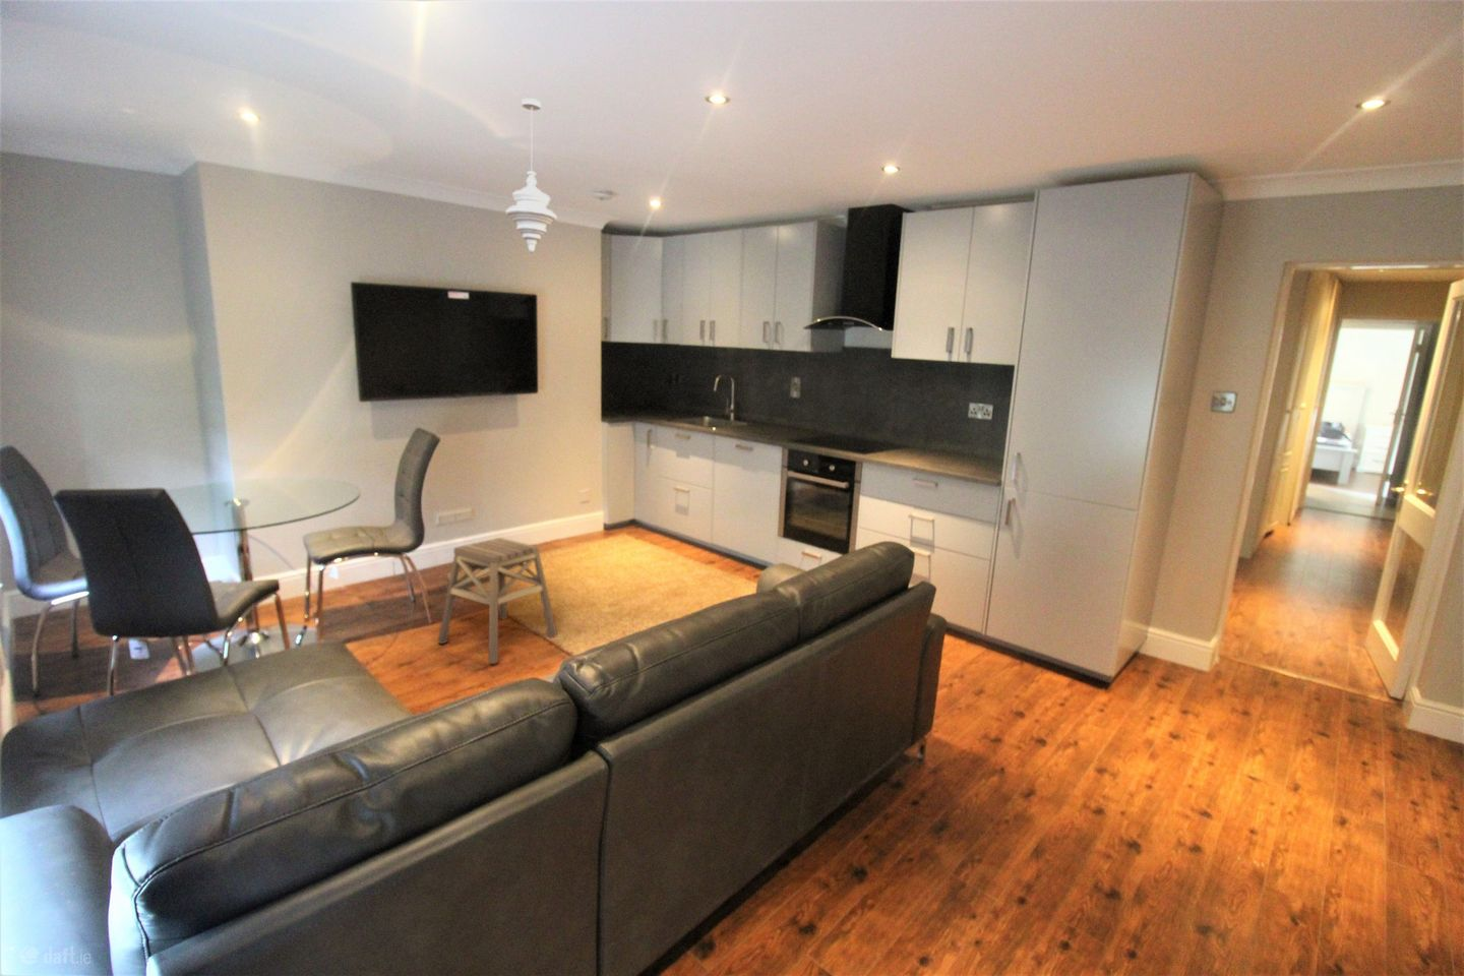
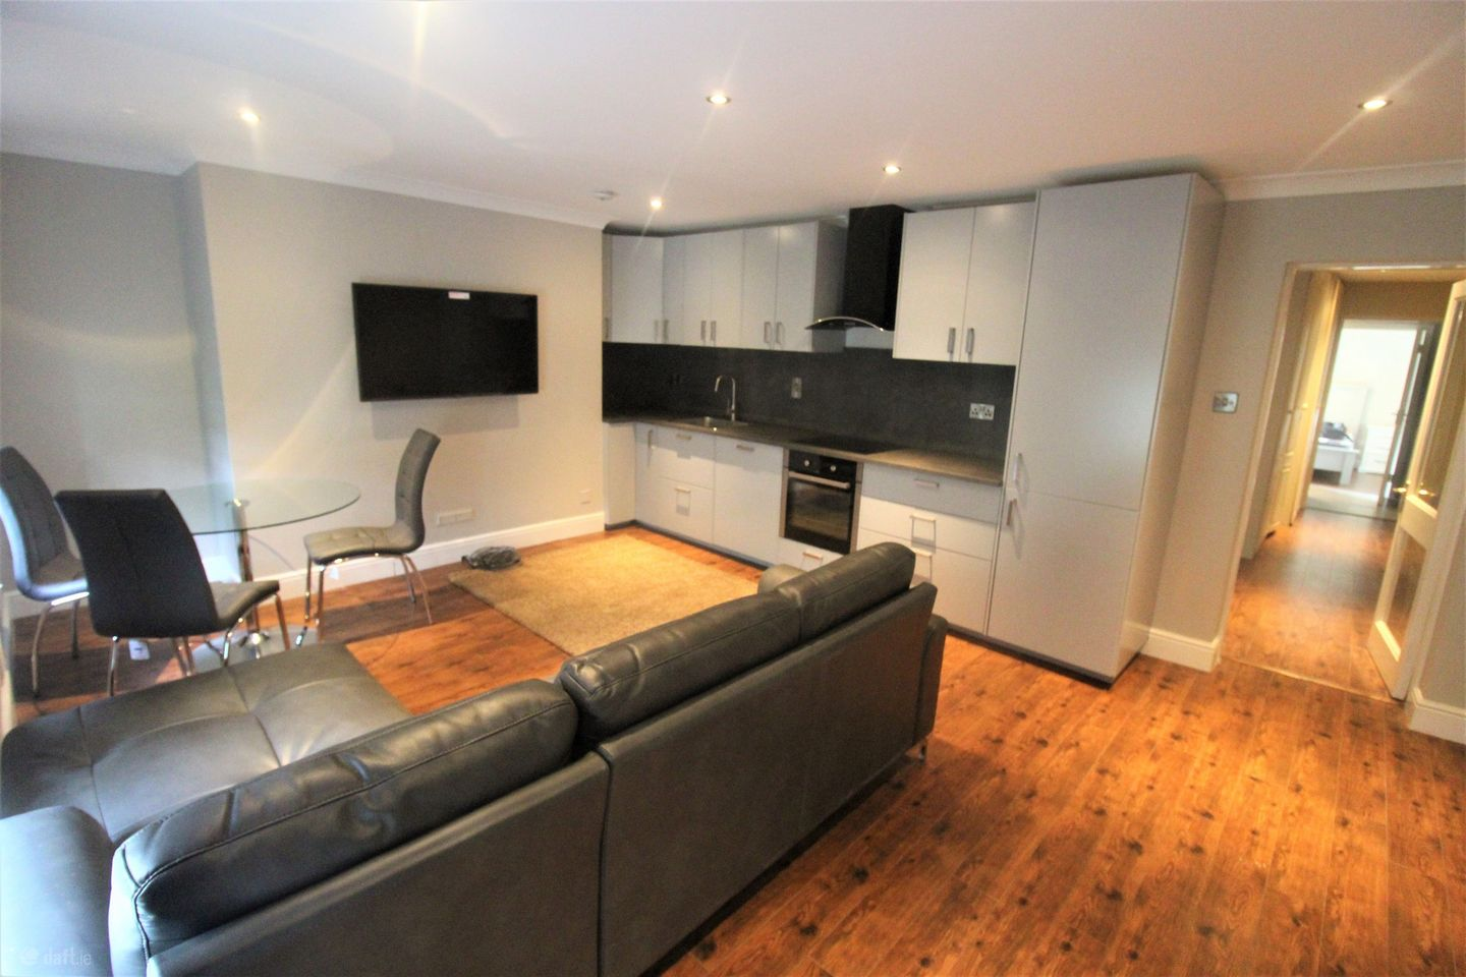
- stool (498, 594)
- pendant light (530, 178)
